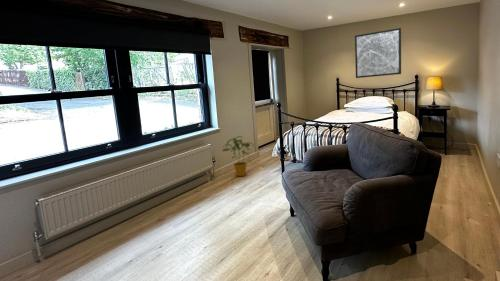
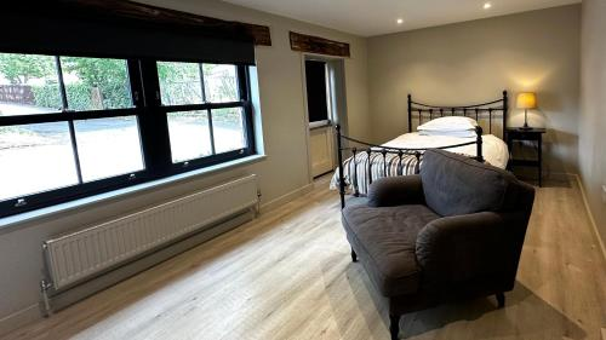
- wall art (377, 54)
- house plant (234, 153)
